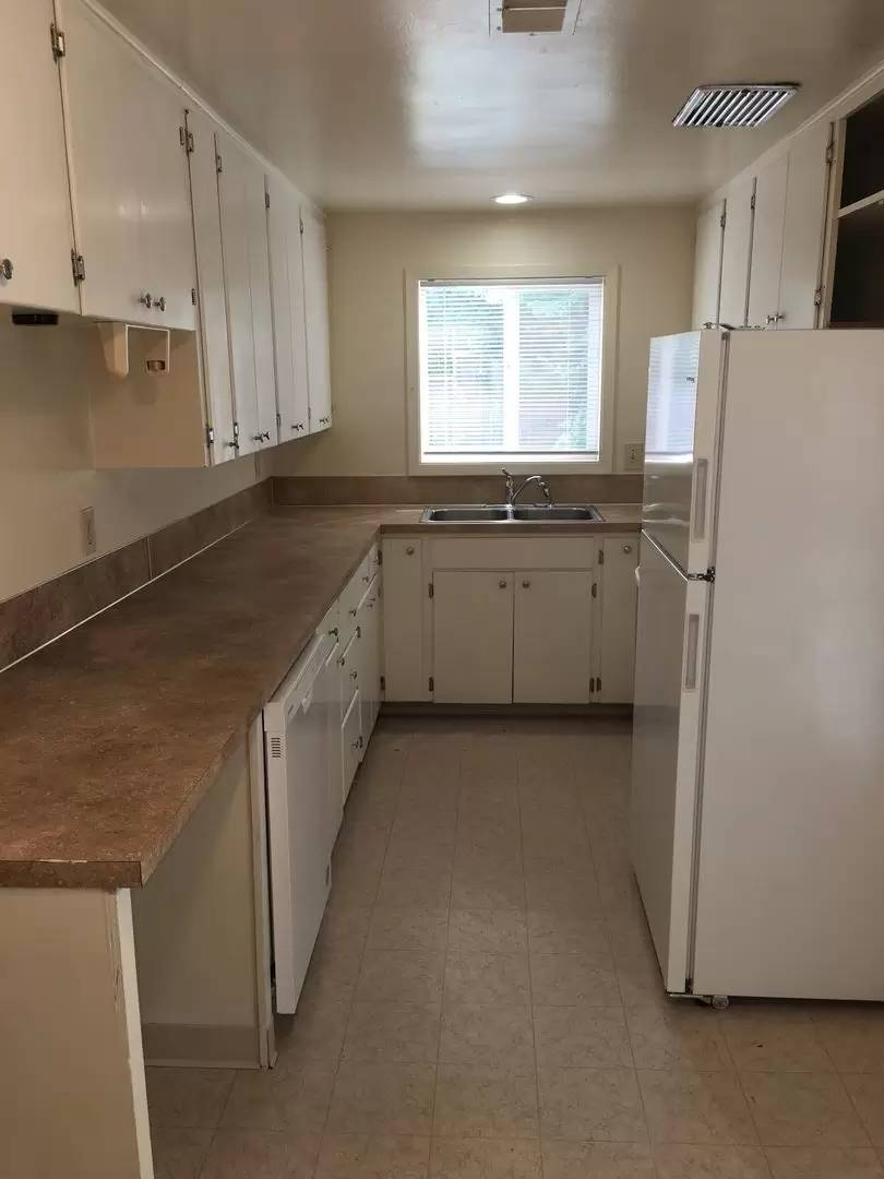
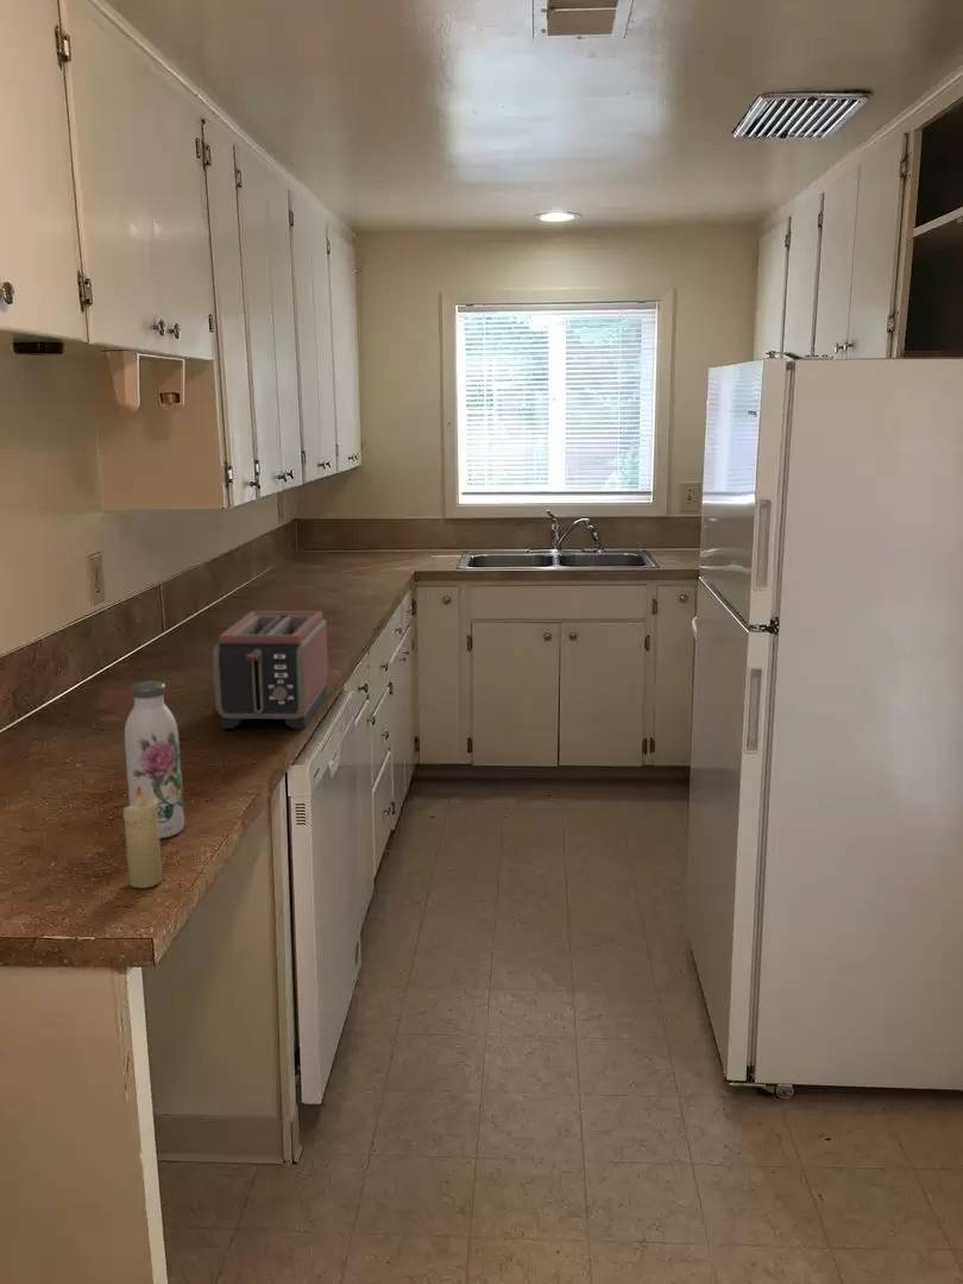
+ toaster (272, 669)
+ candle (141, 833)
+ water bottle (152, 757)
